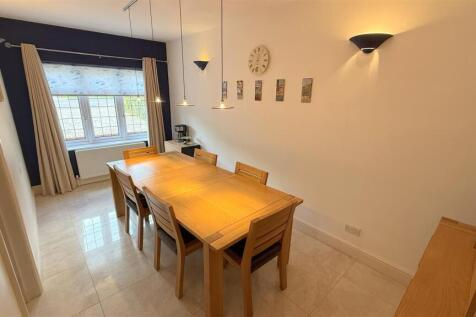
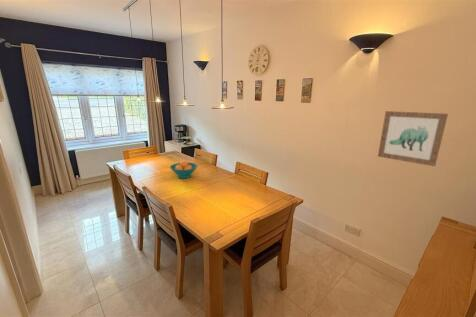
+ fruit bowl (184, 168)
+ wall art (409, 137)
